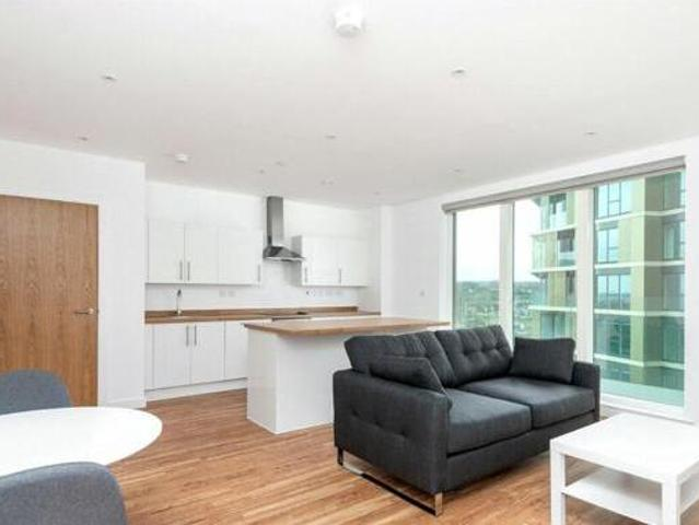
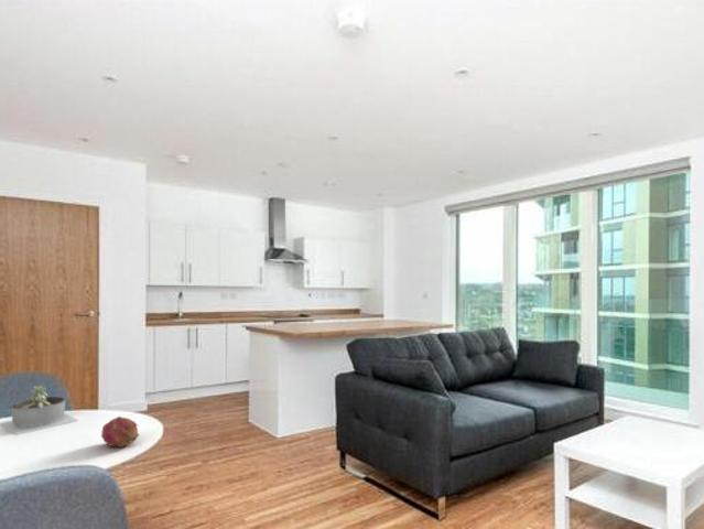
+ fruit (119, 430)
+ succulent planter (39, 404)
